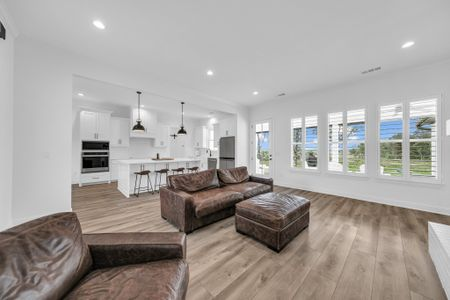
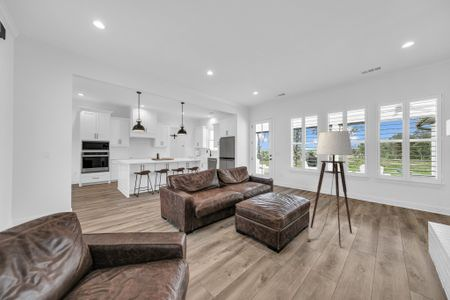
+ floor lamp (332, 184)
